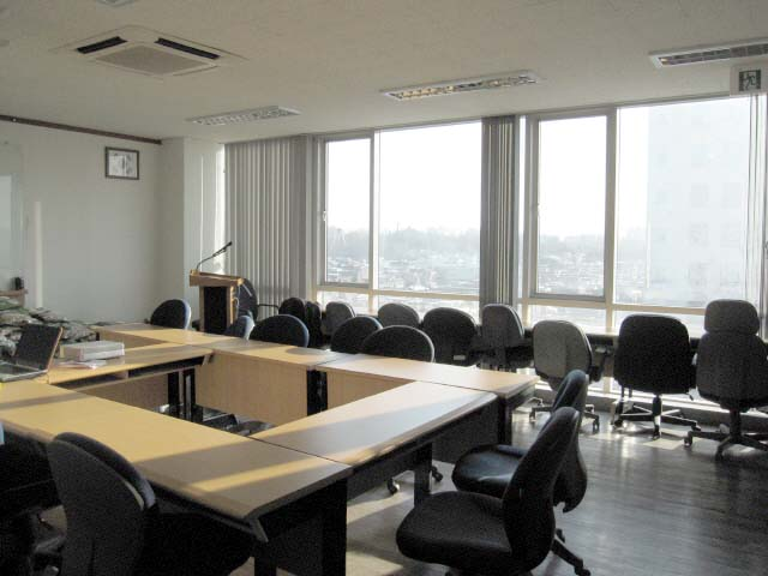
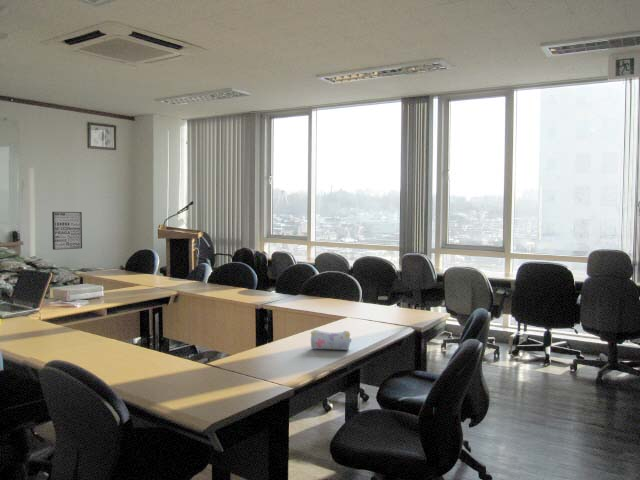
+ wall art (67, 230)
+ pencil case (330, 340)
